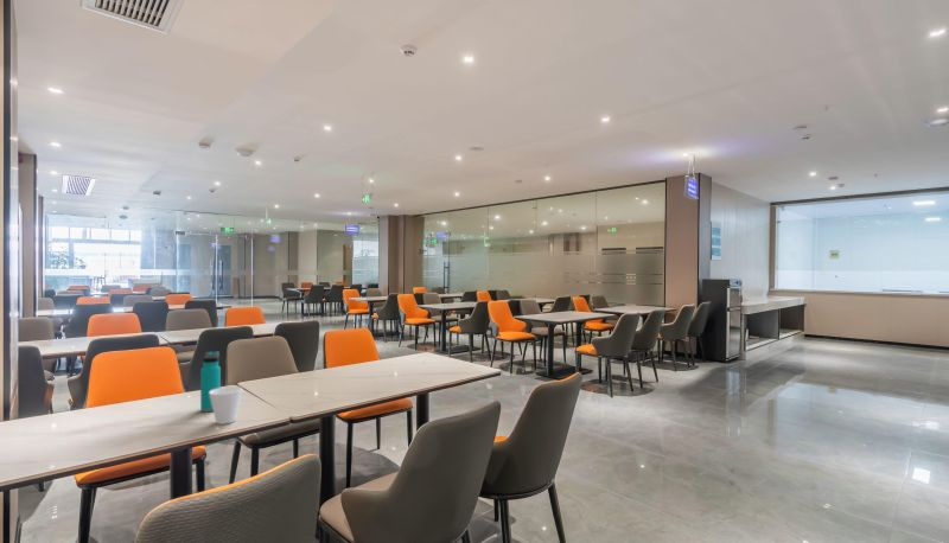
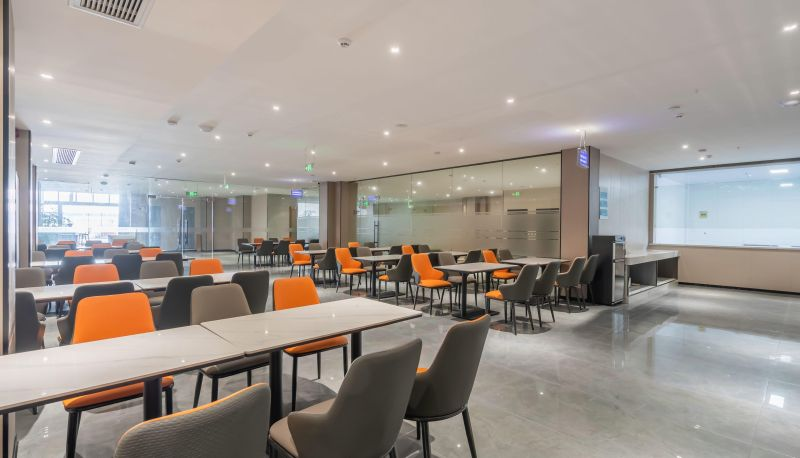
- water bottle (210, 381)
- cup (225, 405)
